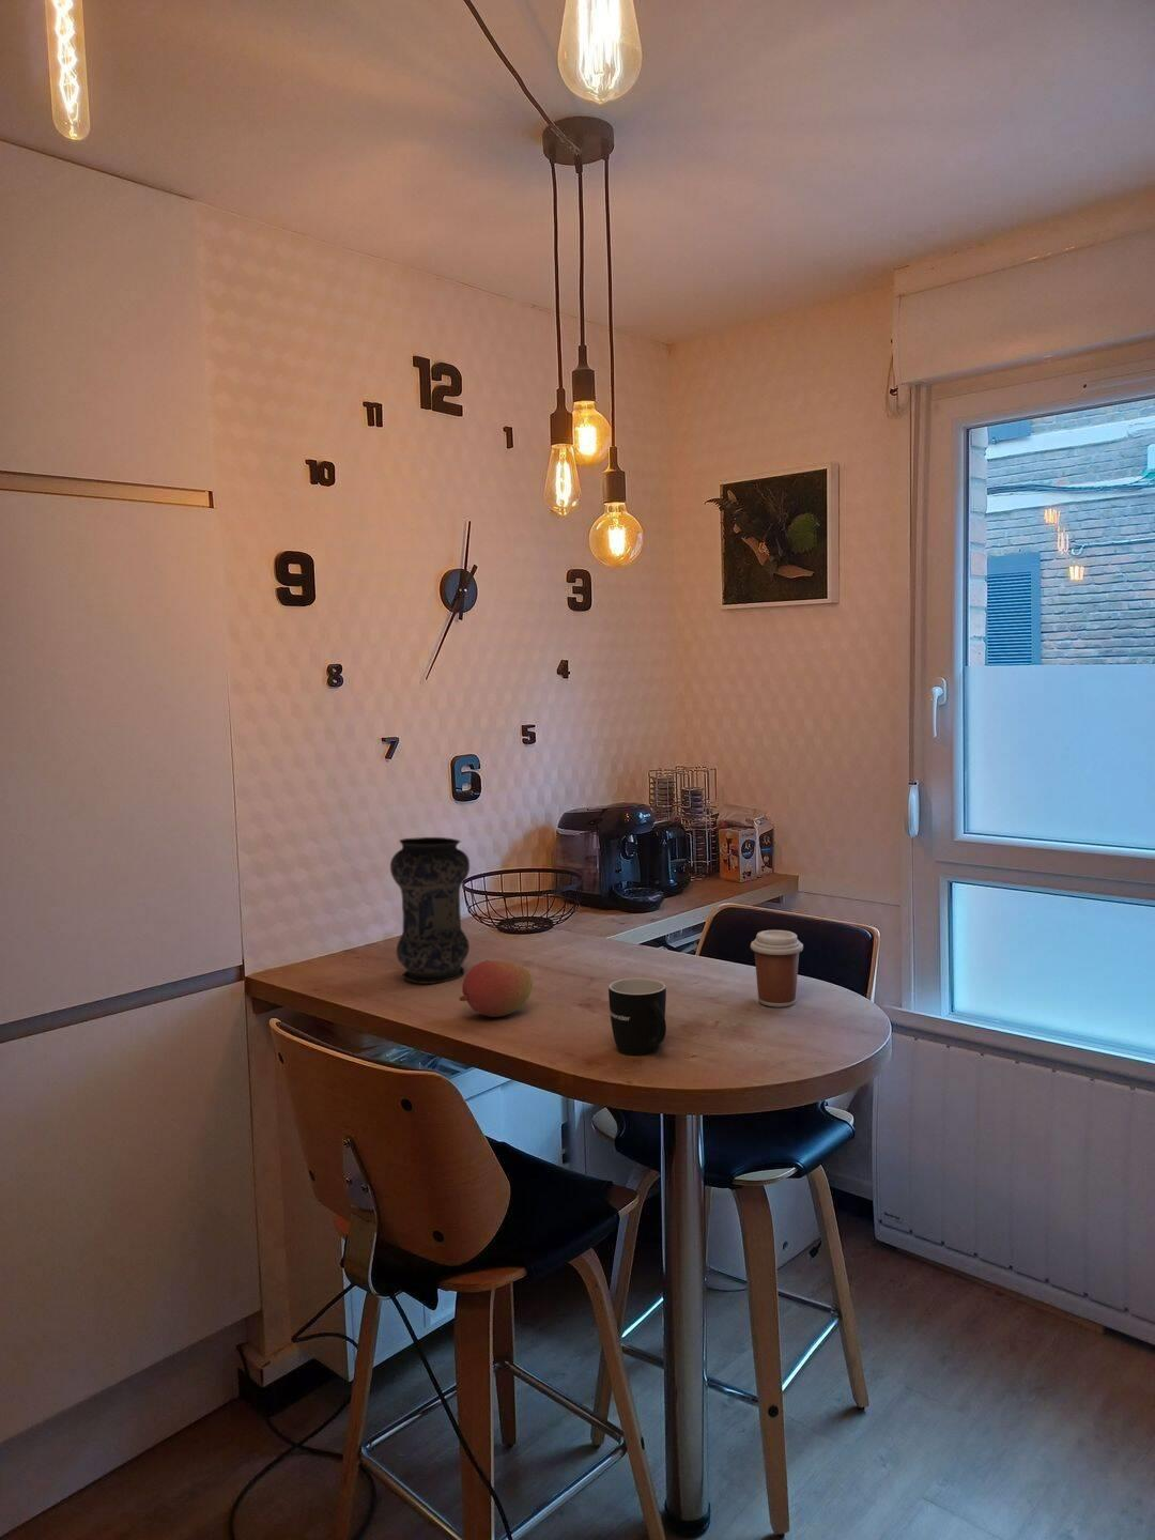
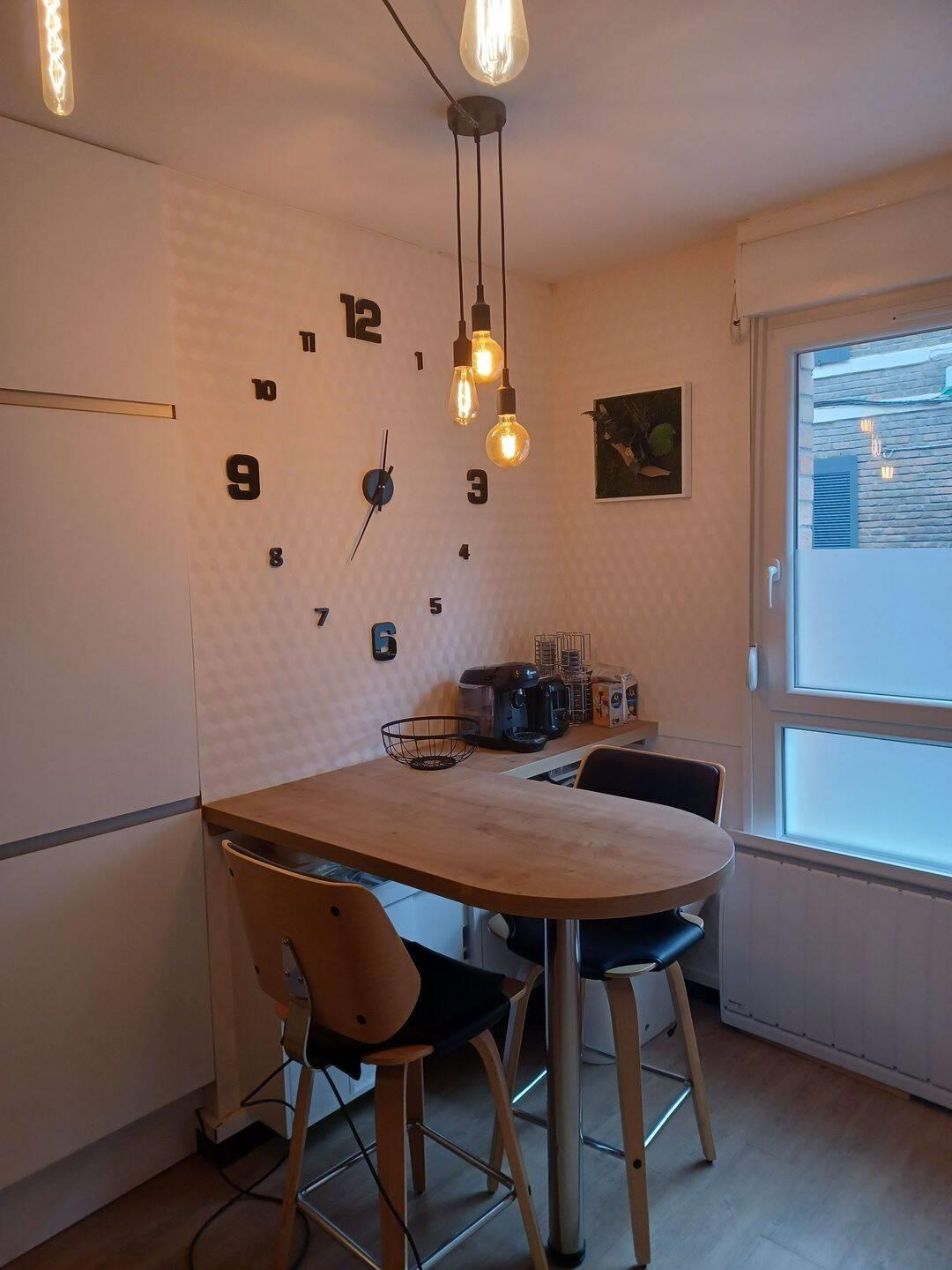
- vase (431, 907)
- coffee cup (776, 968)
- mug (643, 1019)
- fruit (495, 987)
